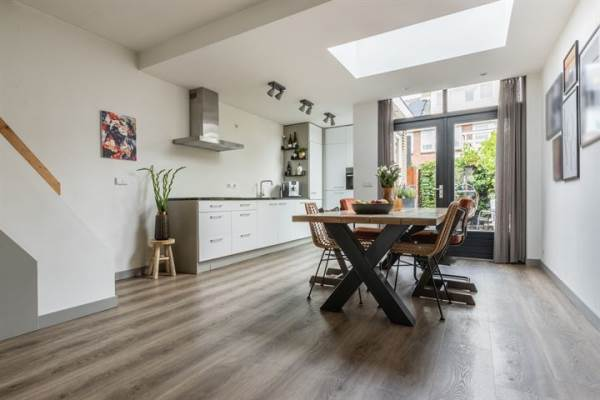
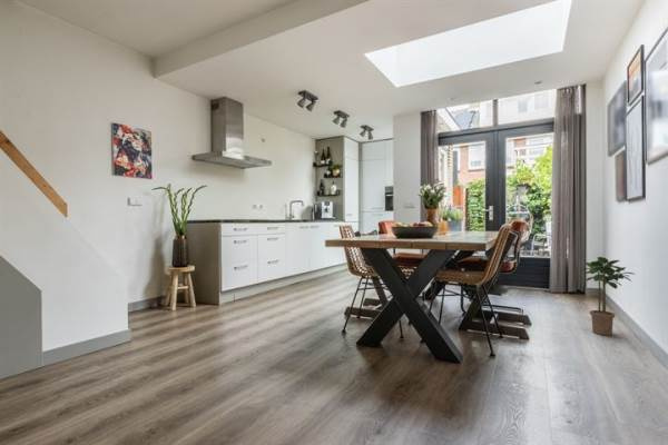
+ potted plant (605, 294)
